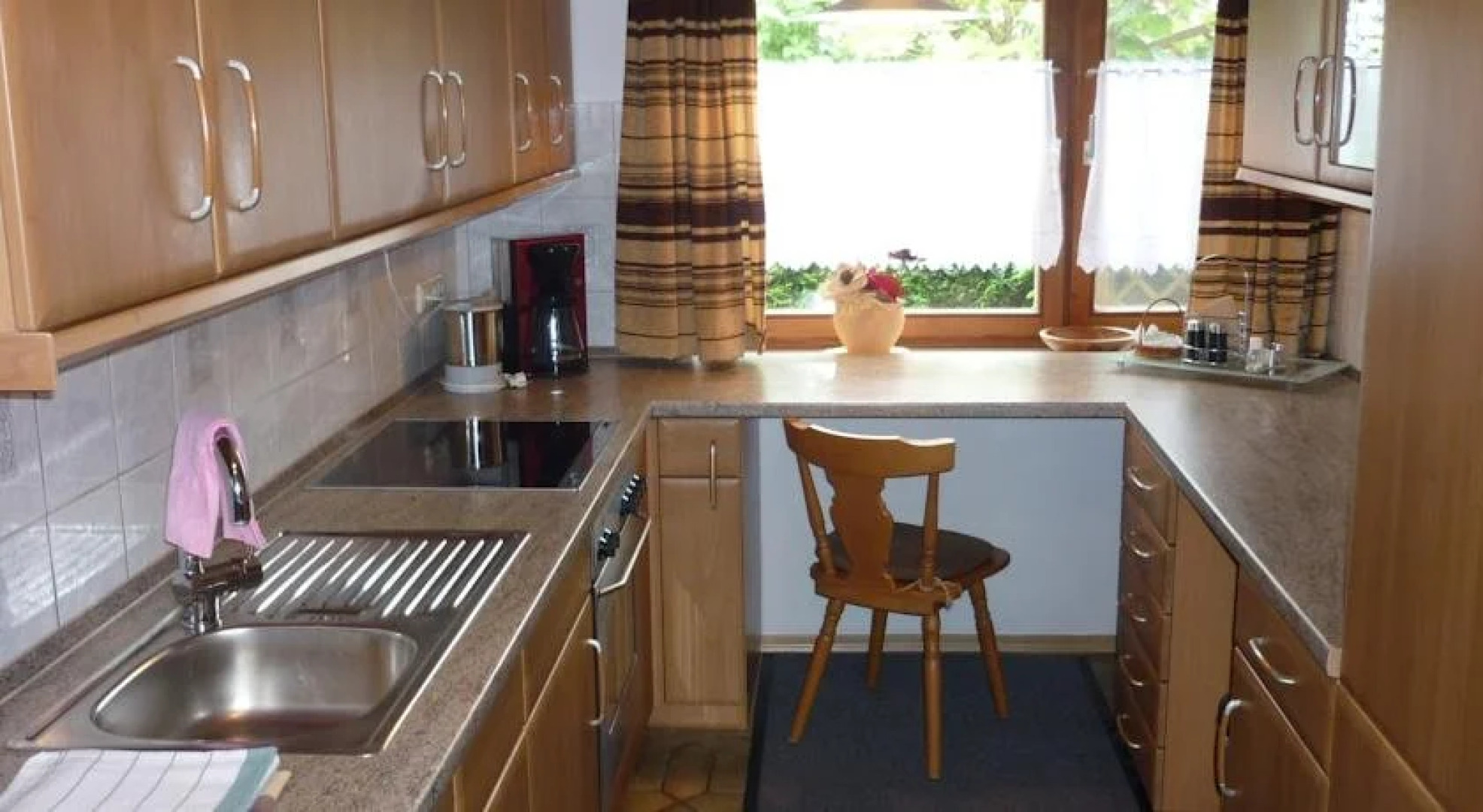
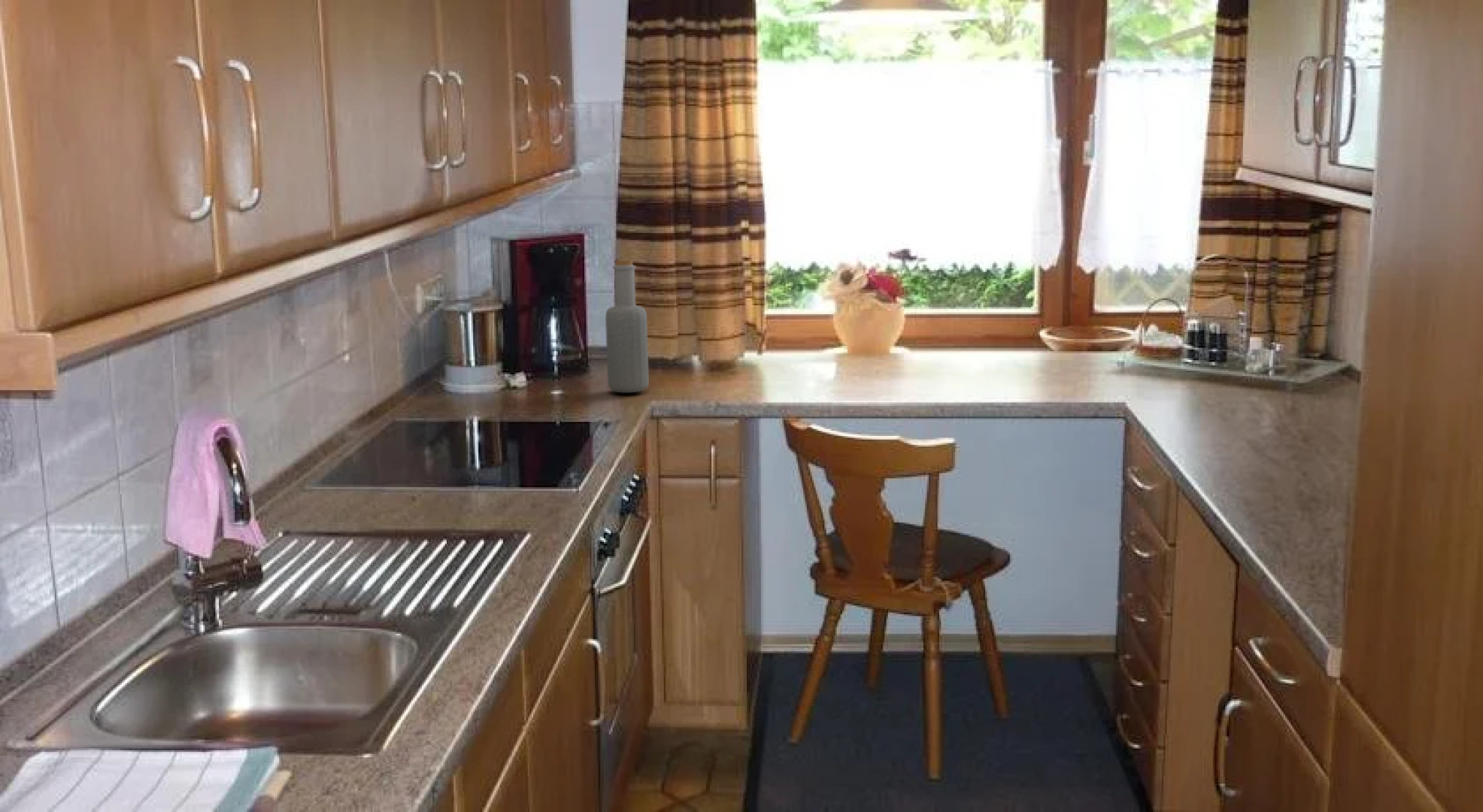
+ bottle (626, 326)
